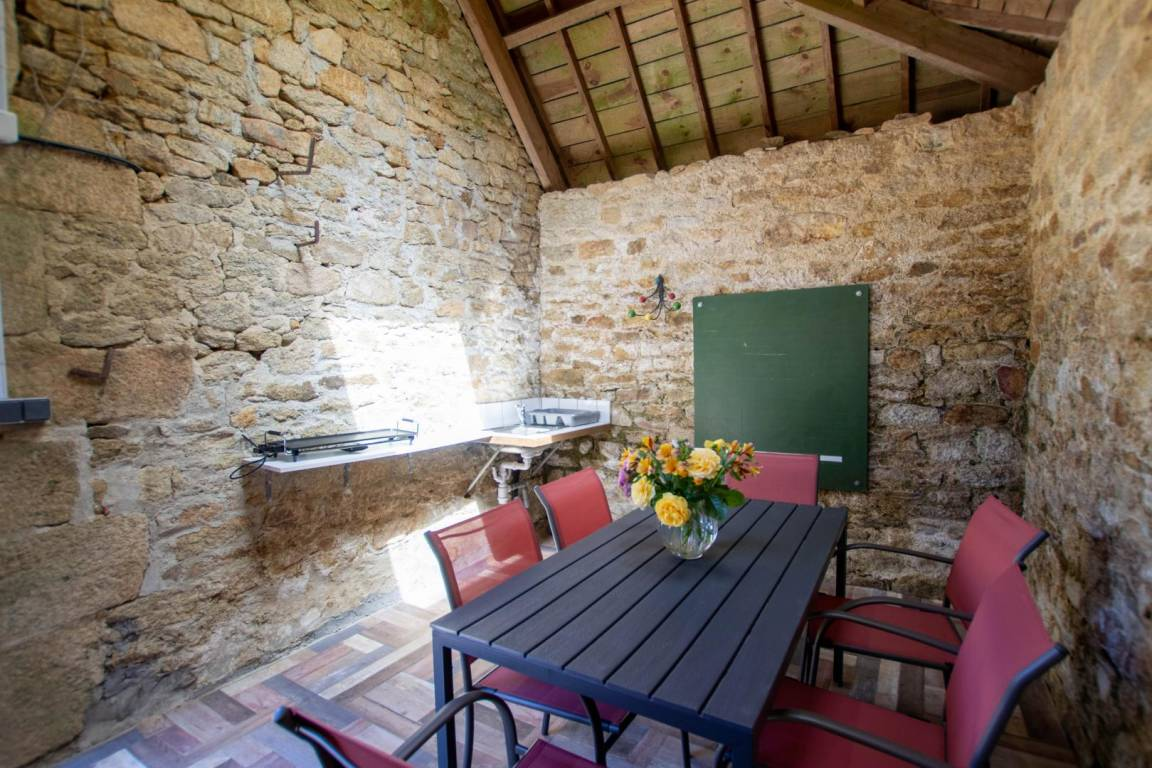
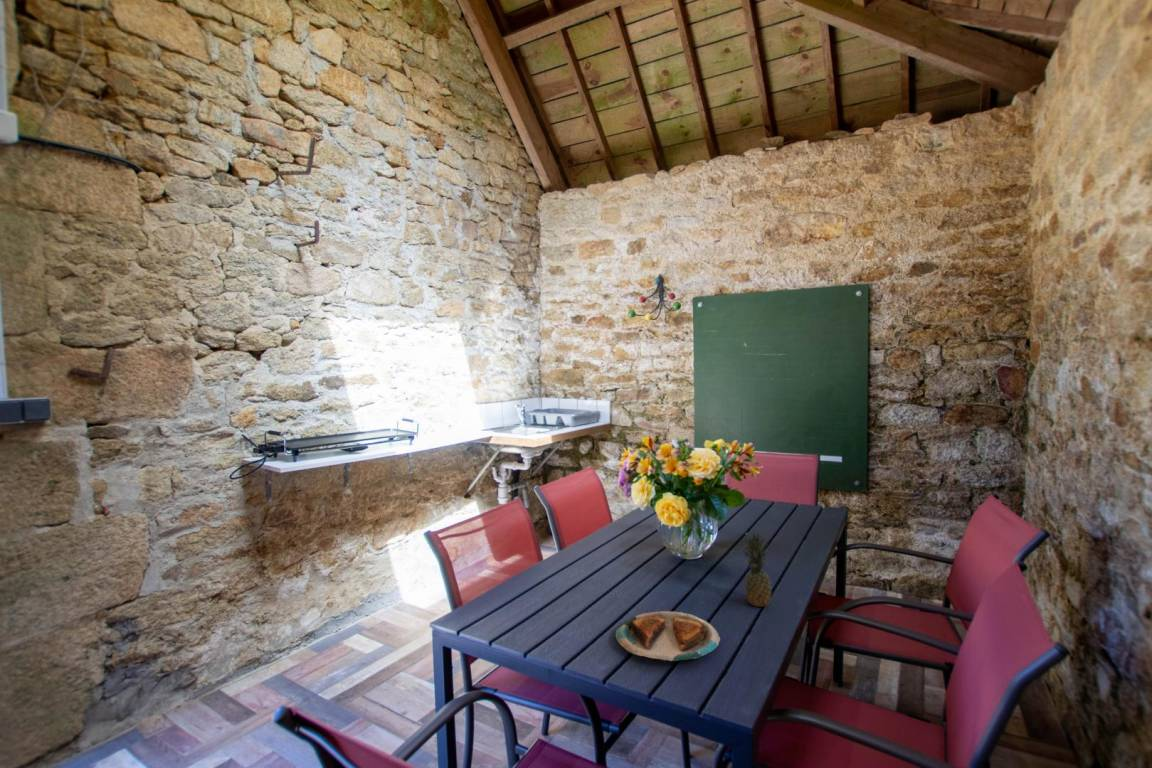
+ plate (665, 635)
+ fruit (756, 567)
